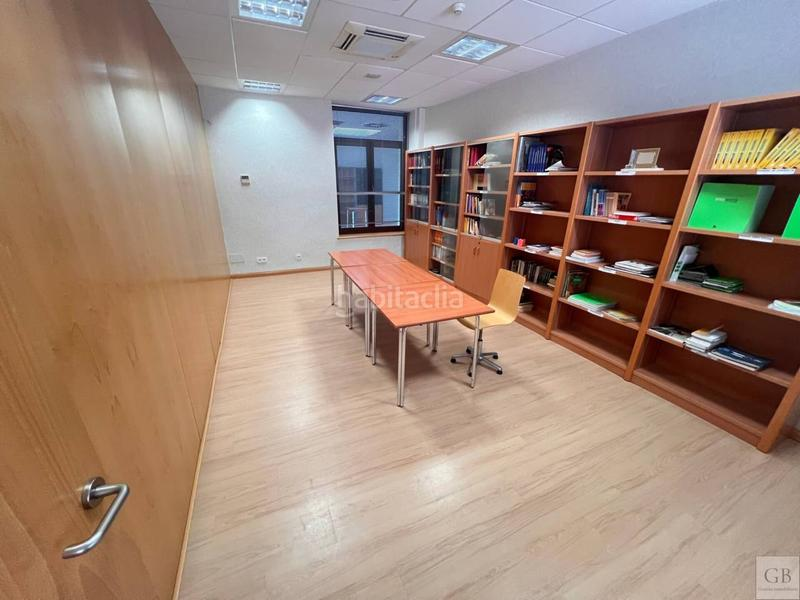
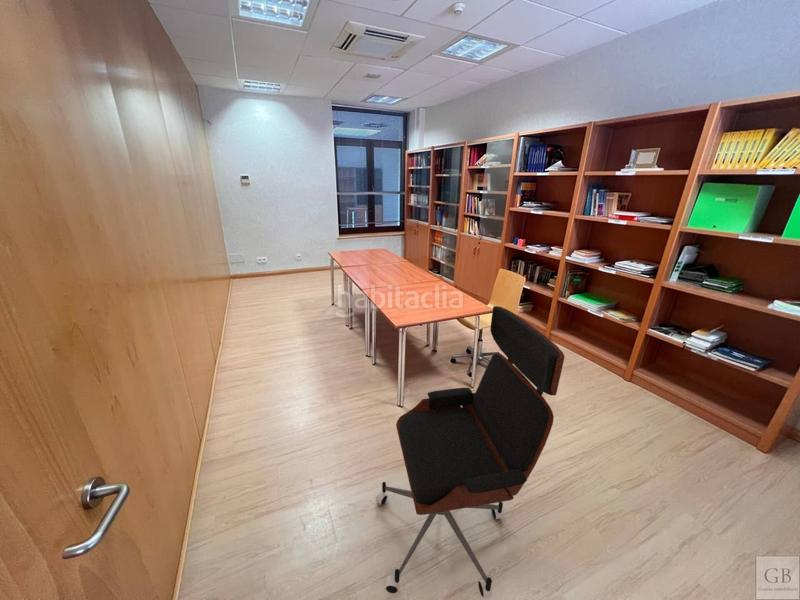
+ office chair (449, 441)
